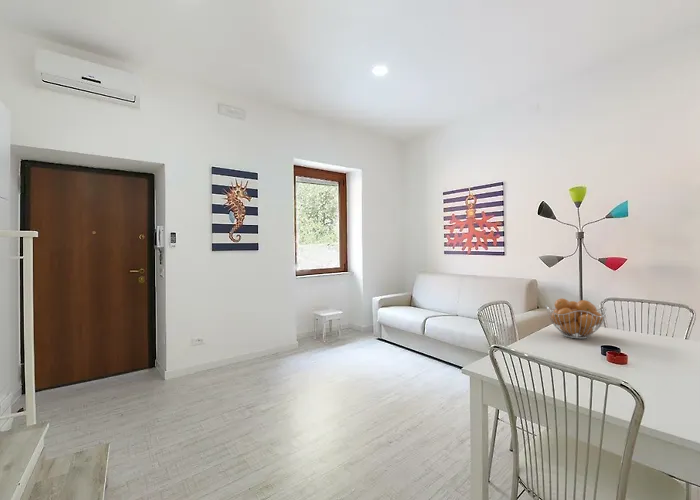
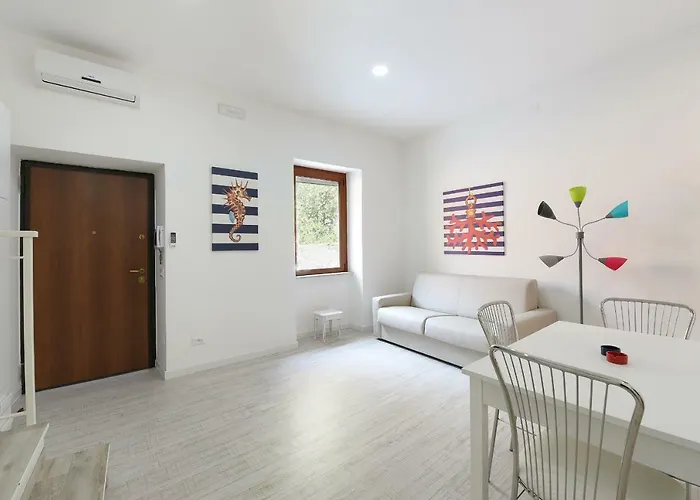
- fruit basket (575, 317)
